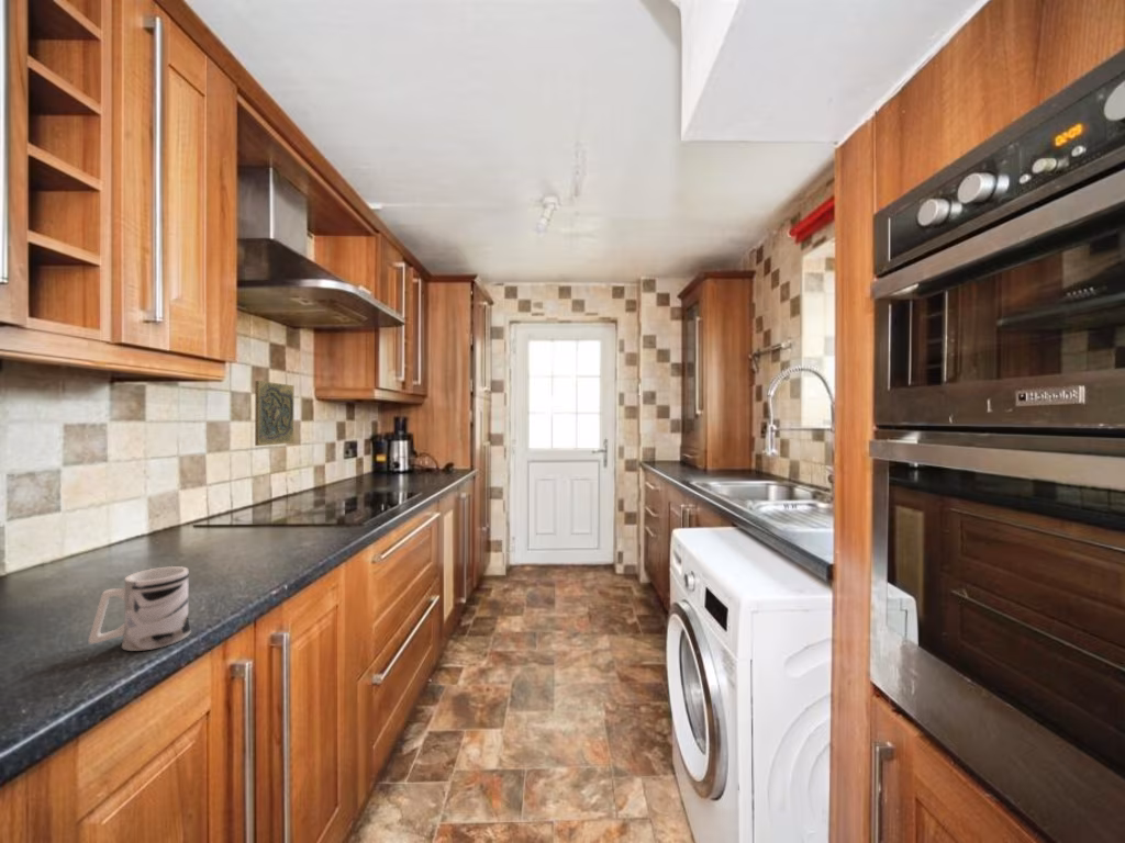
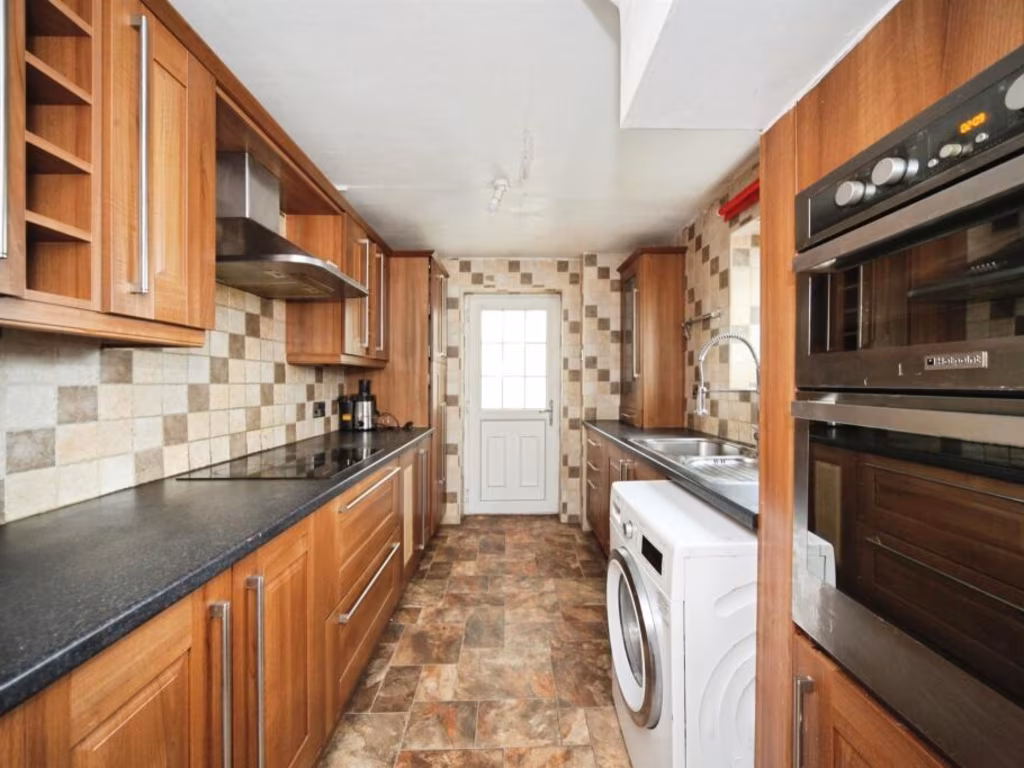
- decorative tile (275, 414)
- mug (142, 608)
